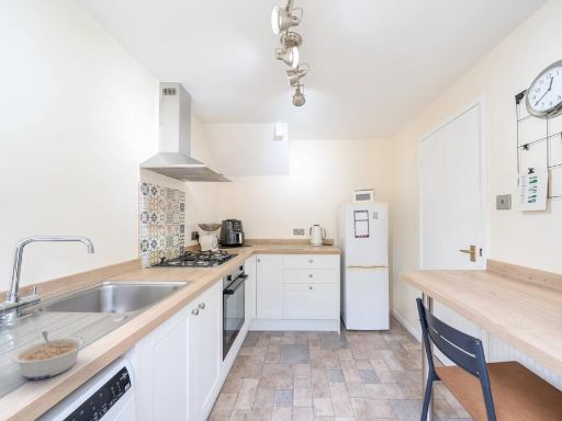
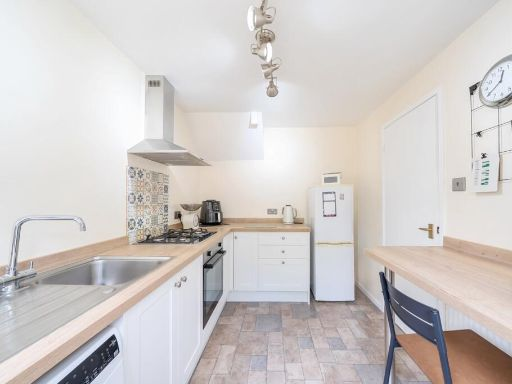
- legume (47, 355)
